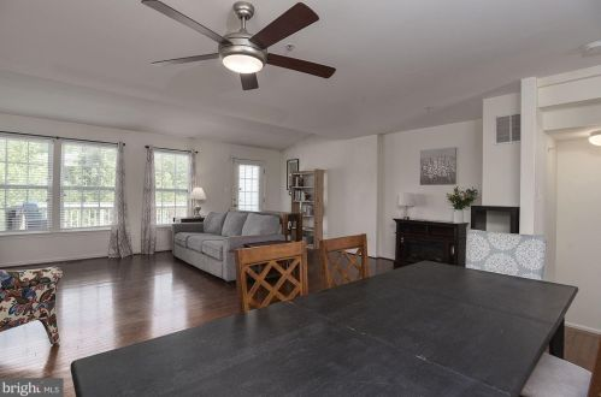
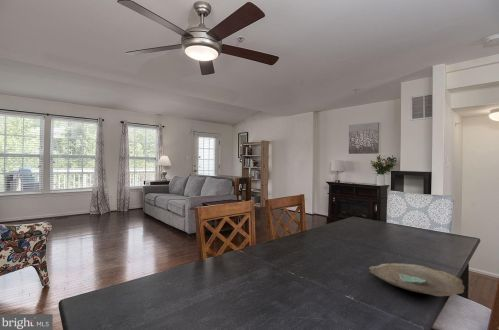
+ decorative bowl (412, 274)
